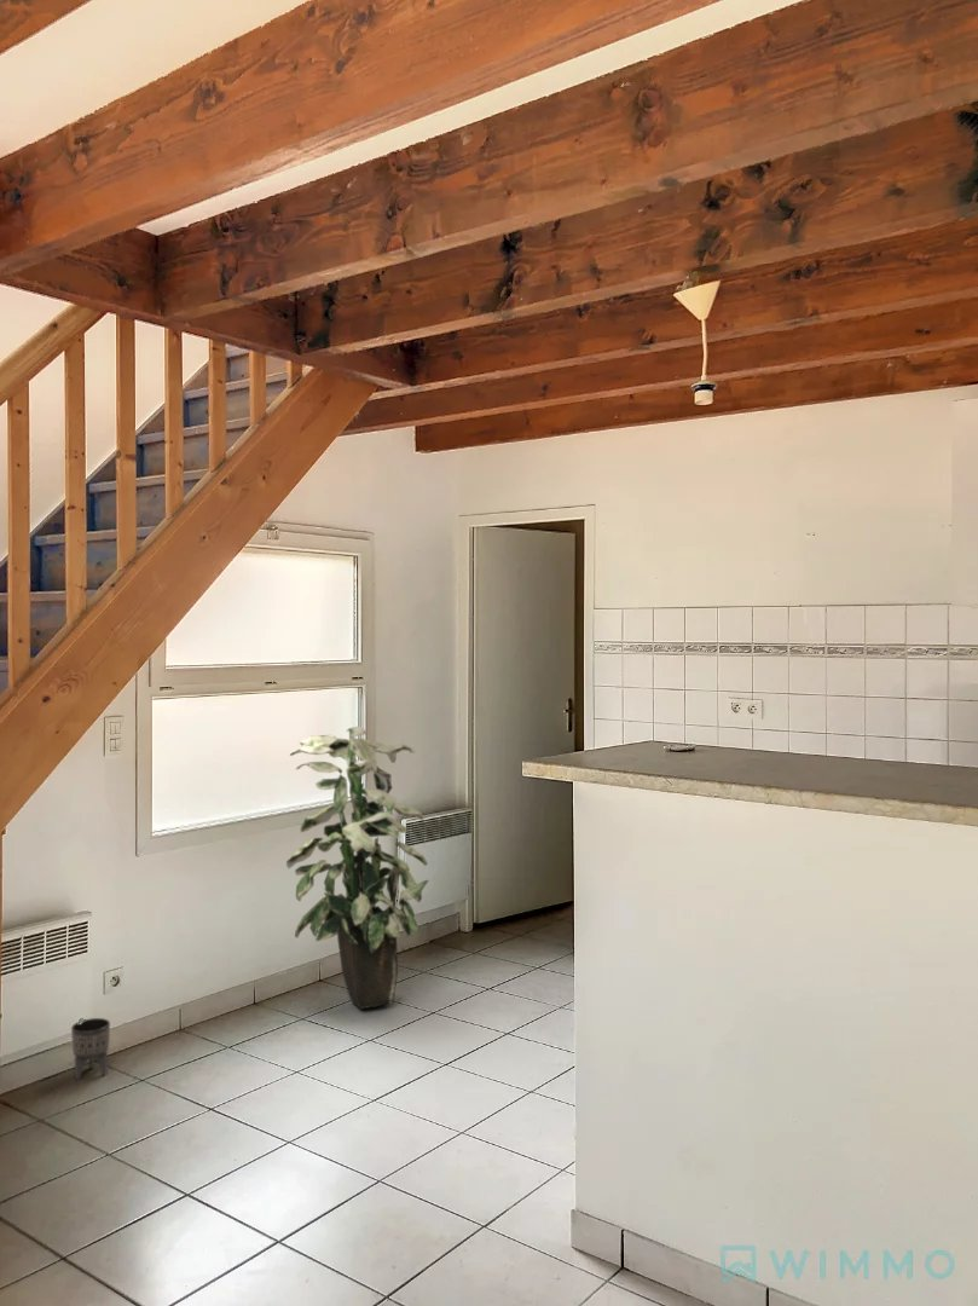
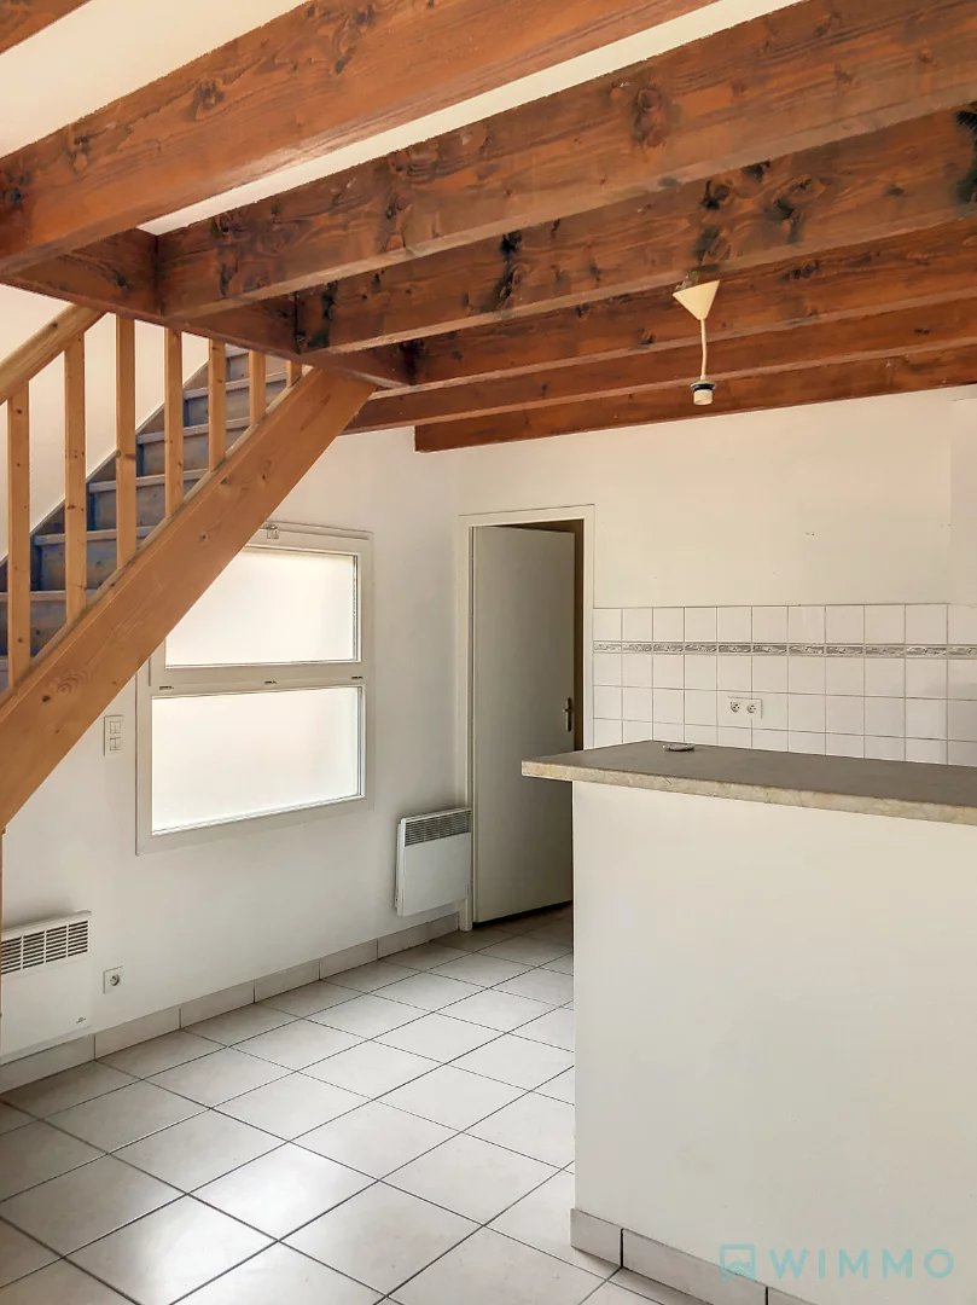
- planter (91, 1048)
- indoor plant (357, 863)
